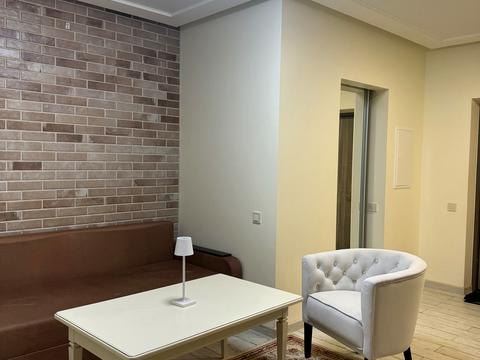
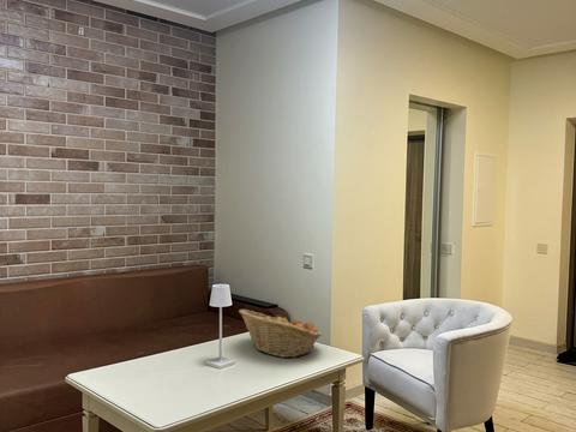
+ fruit basket (278, 329)
